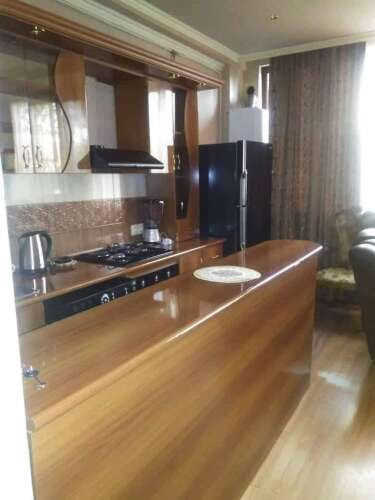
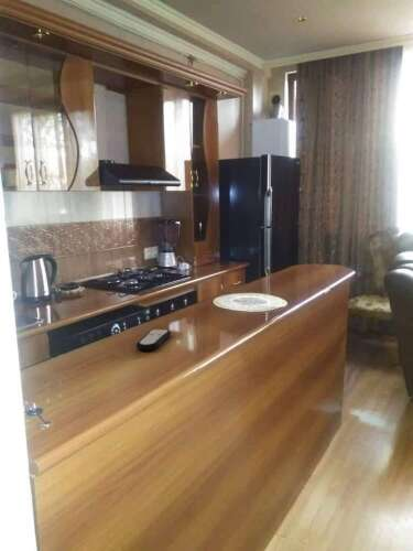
+ remote control (153, 338)
